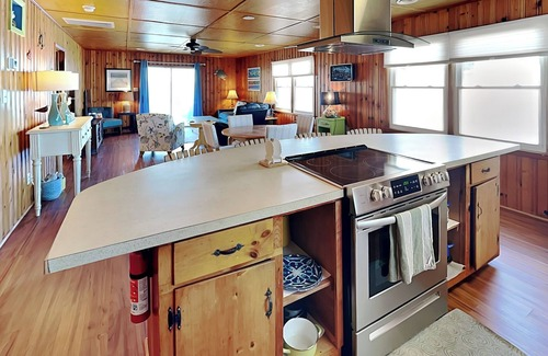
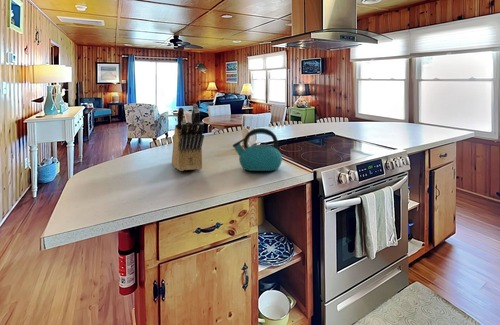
+ knife block (186, 137)
+ kettle (257, 148)
